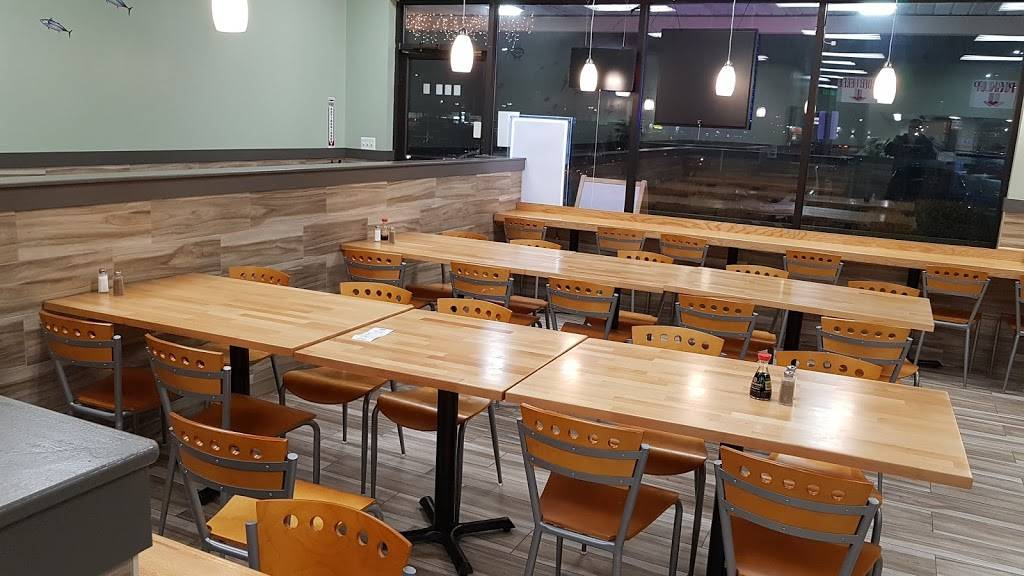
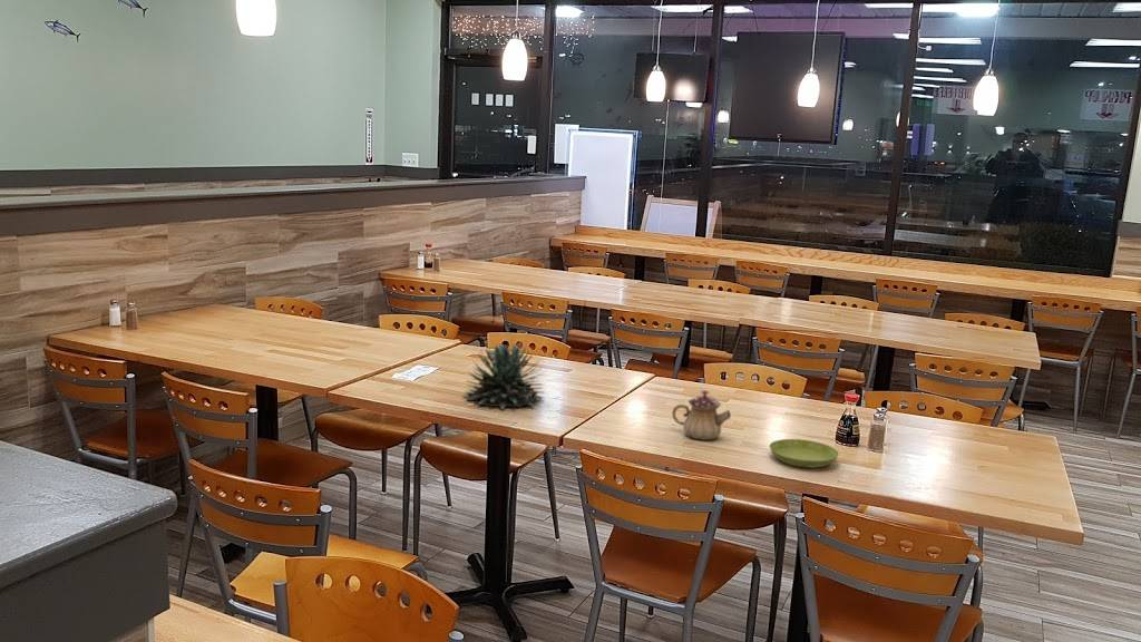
+ saucer (802, 454)
+ teapot (701, 411)
+ succulent plant (504, 372)
